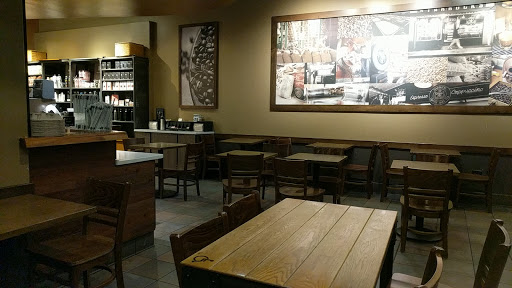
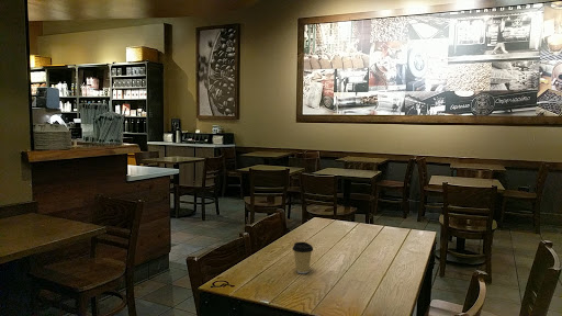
+ coffee cup (302, 258)
